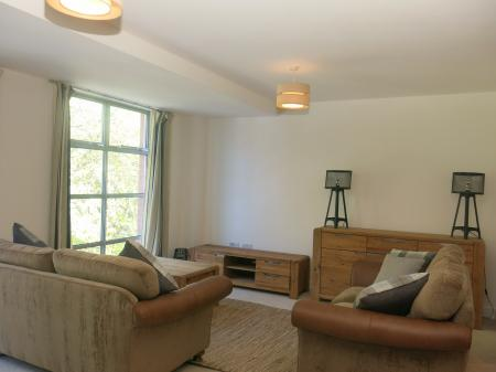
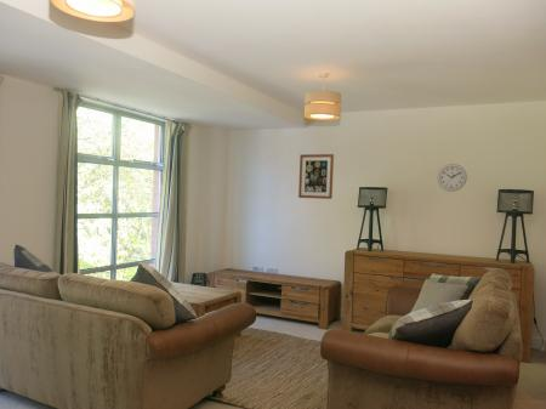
+ wall art (315, 176)
+ wall clock (451, 177)
